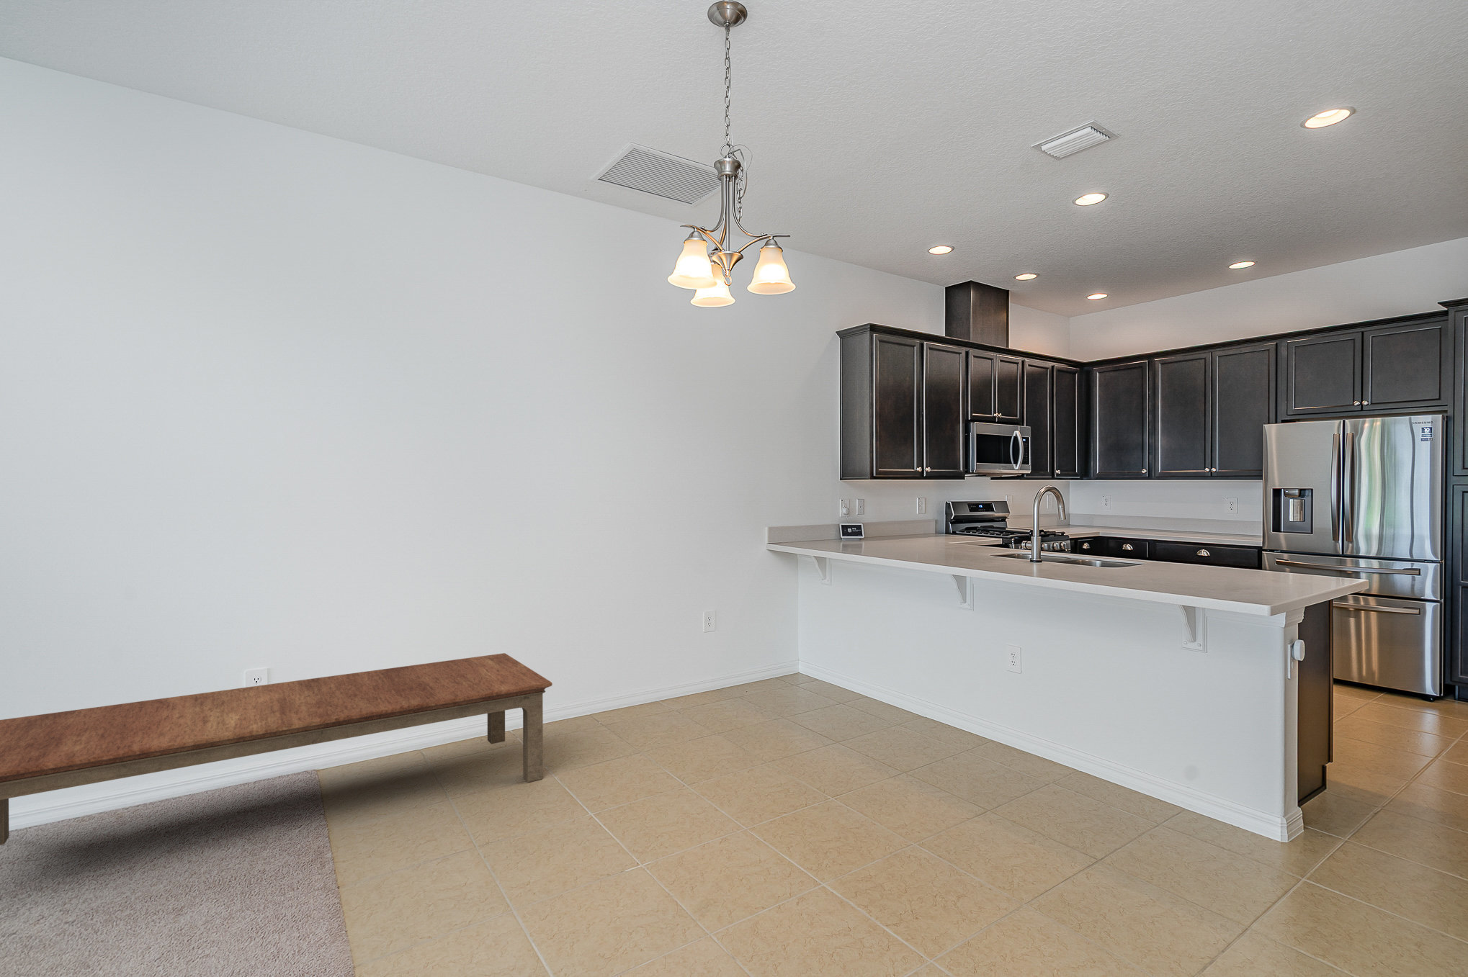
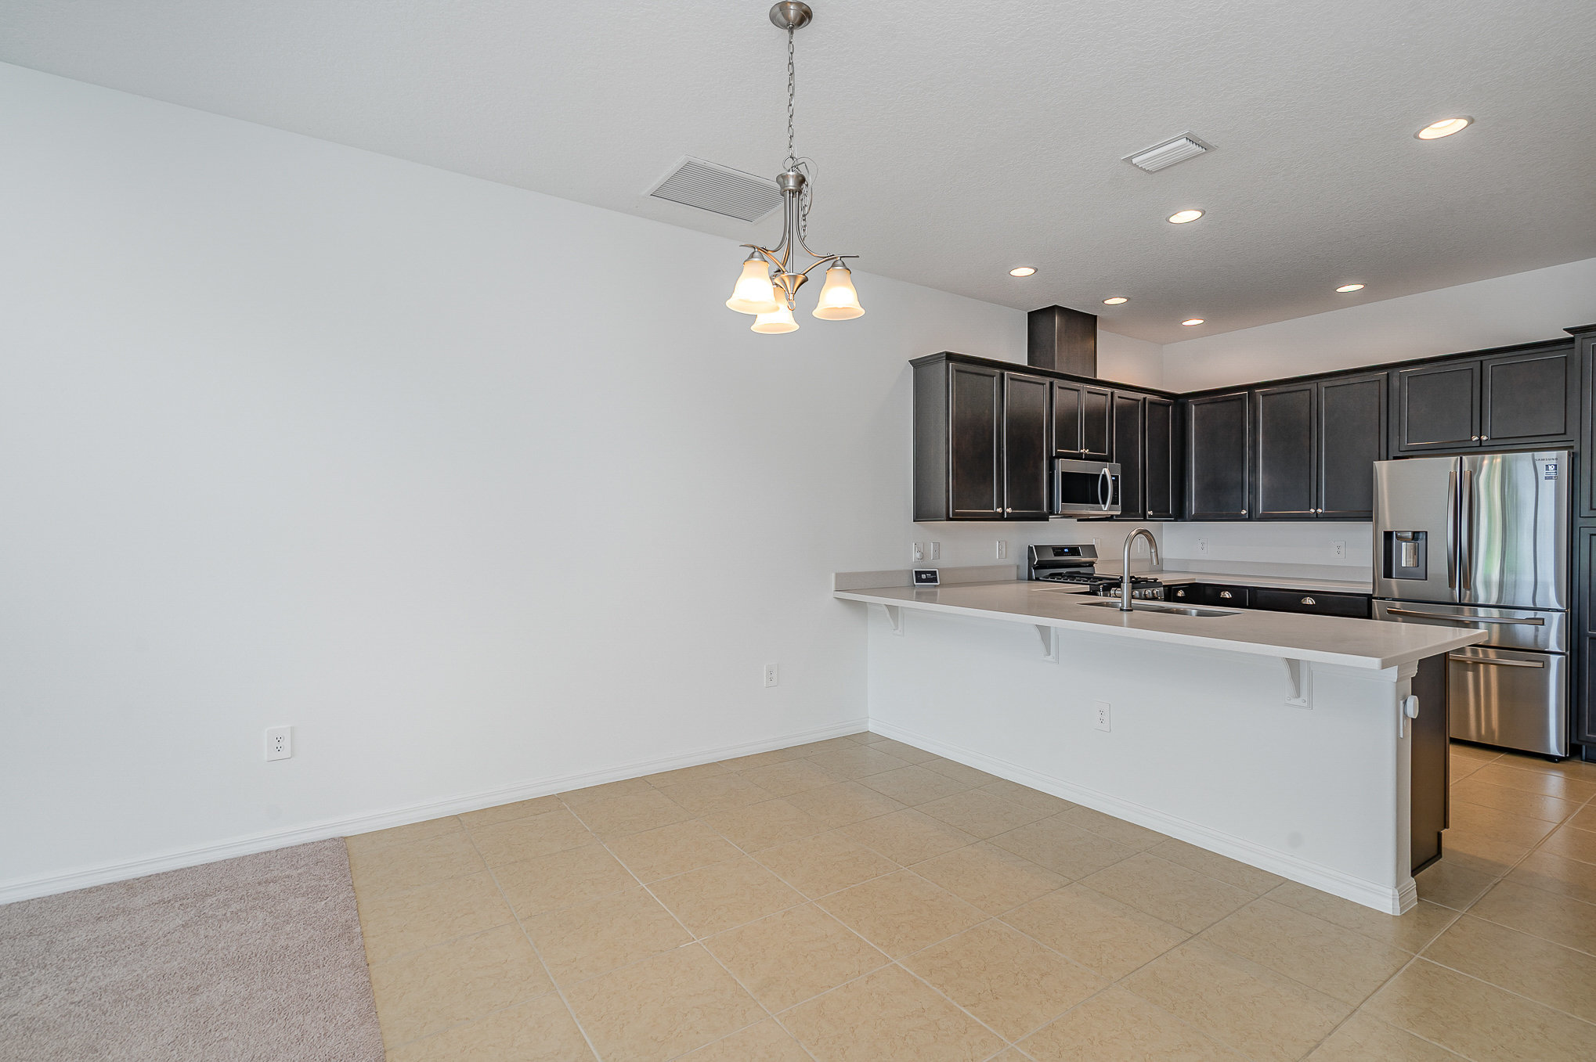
- bench (290, 748)
